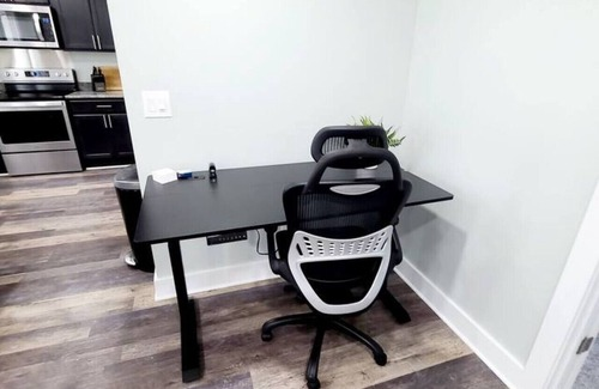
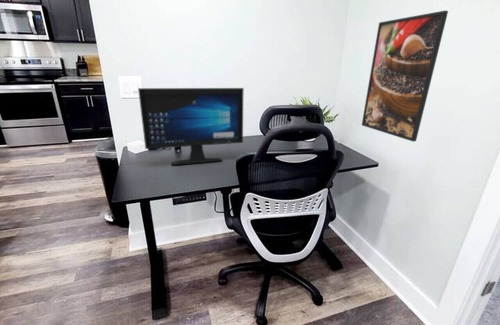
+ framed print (396, 79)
+ computer monitor (194, 125)
